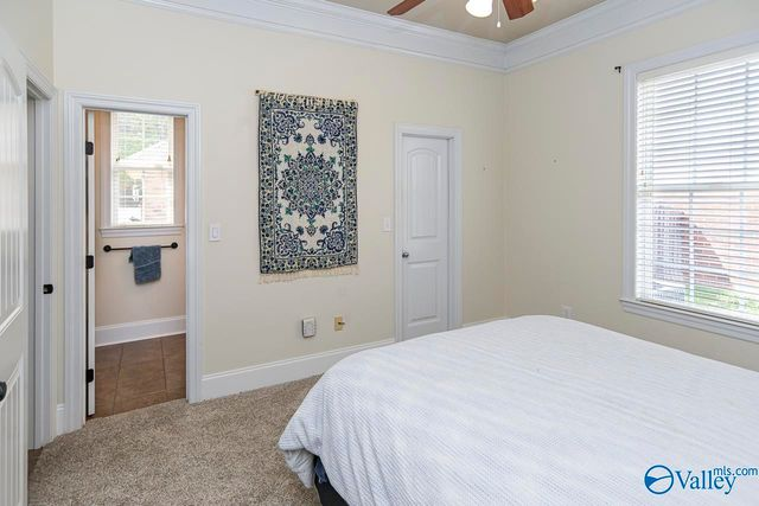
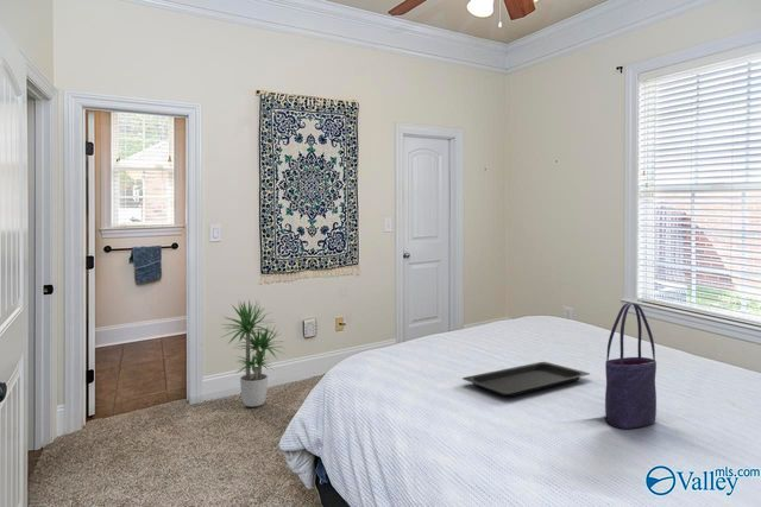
+ potted plant (252, 350)
+ tote bag (630, 362)
+ serving tray (527, 379)
